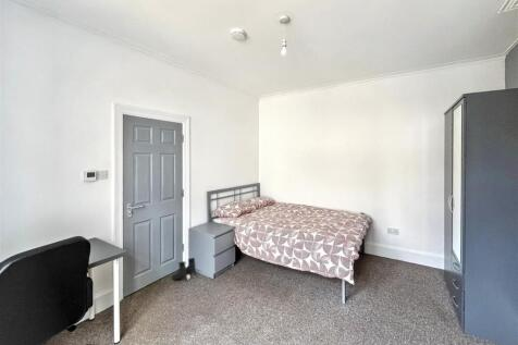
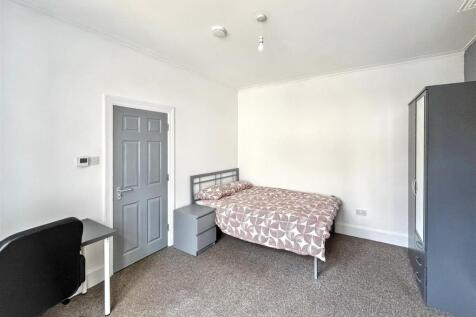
- boots (183, 268)
